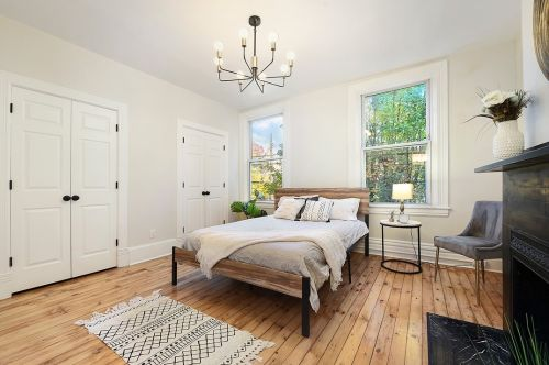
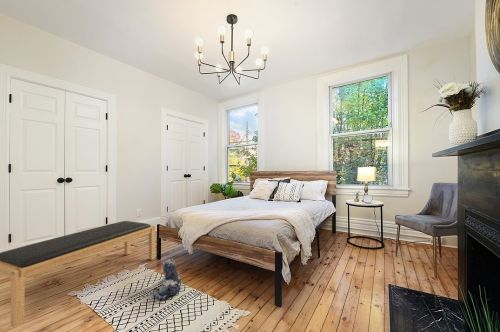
+ bench (88, 254)
+ plush toy (167, 274)
